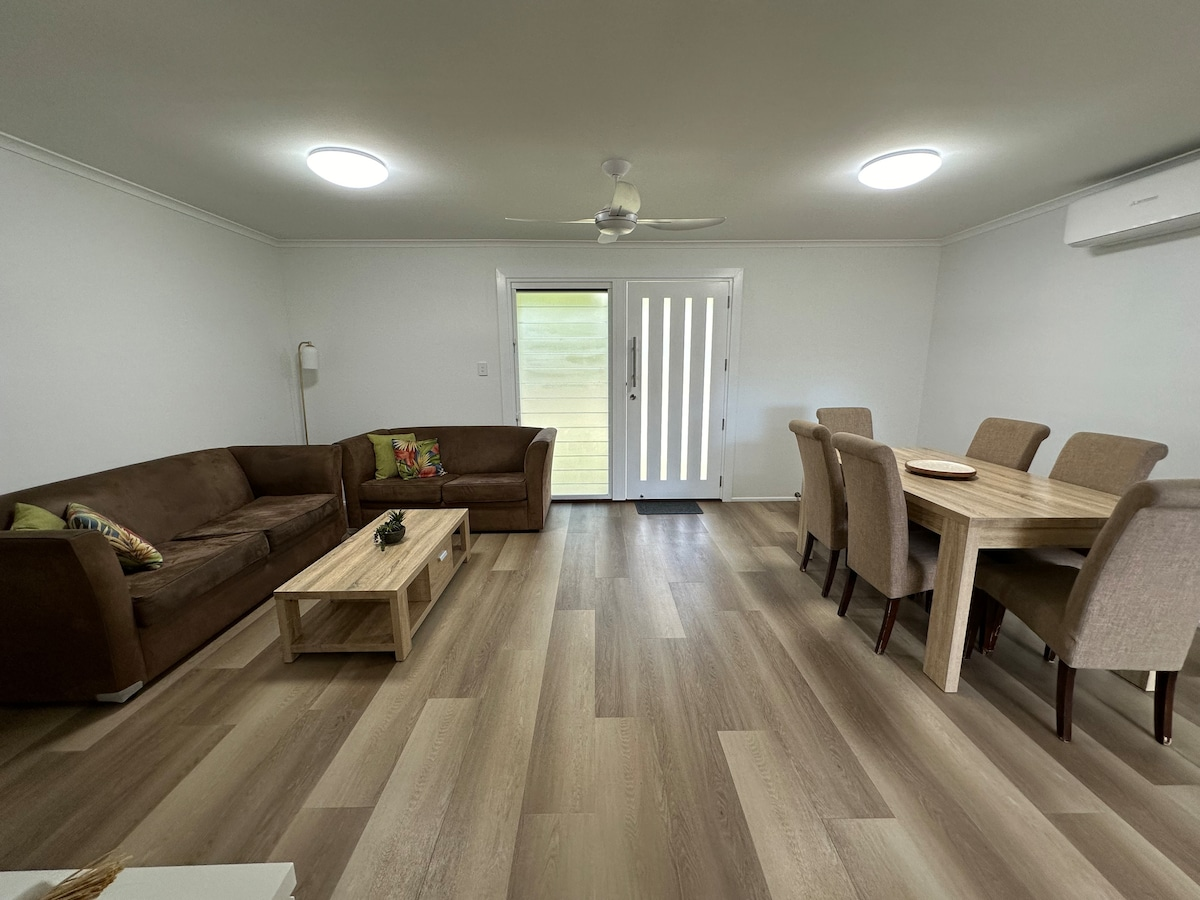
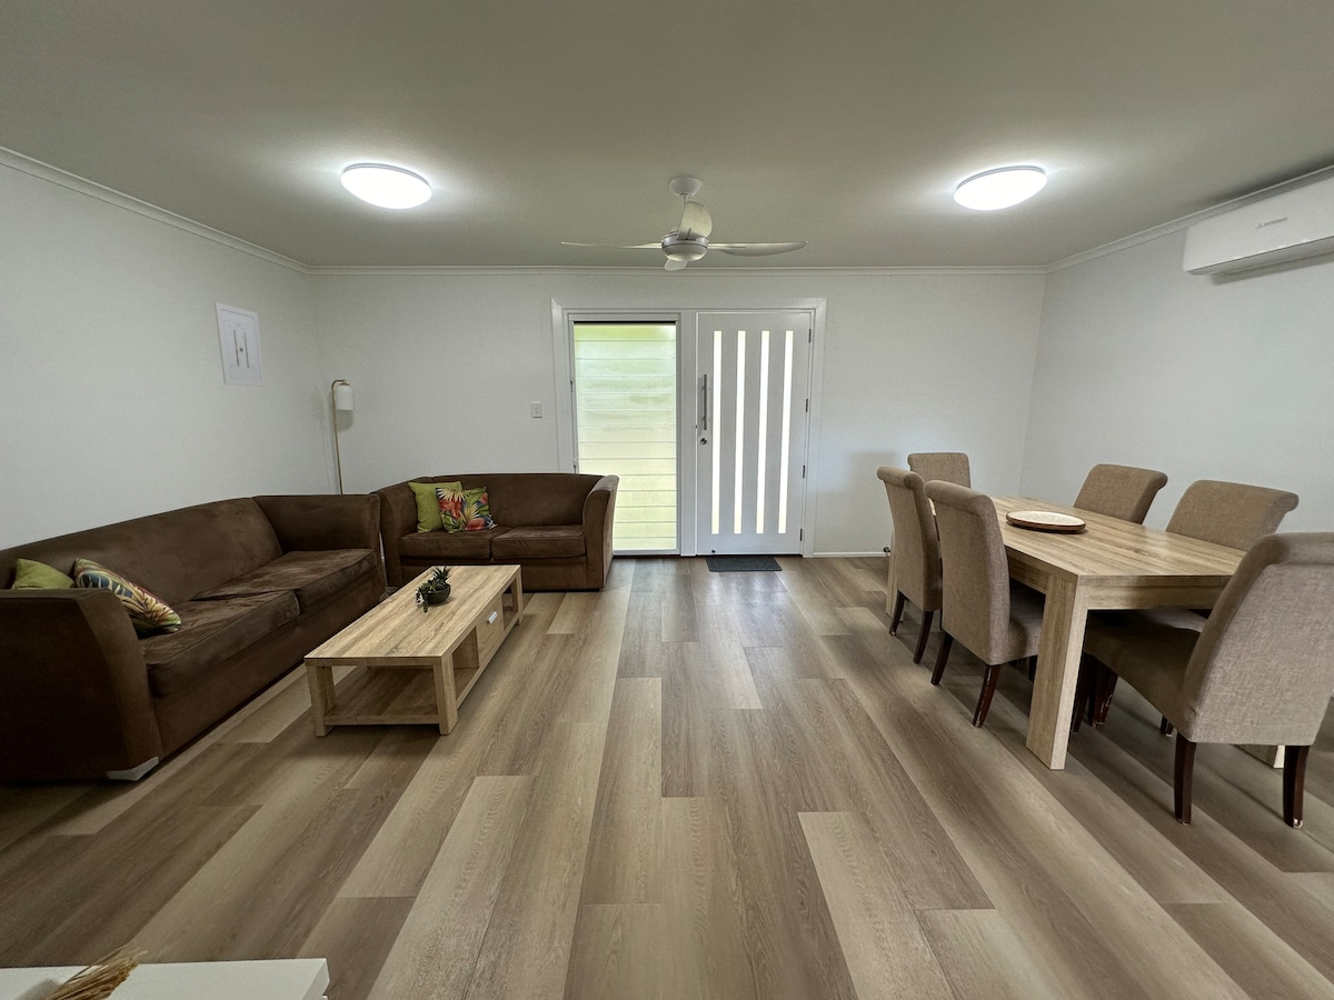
+ wall art (241, 347)
